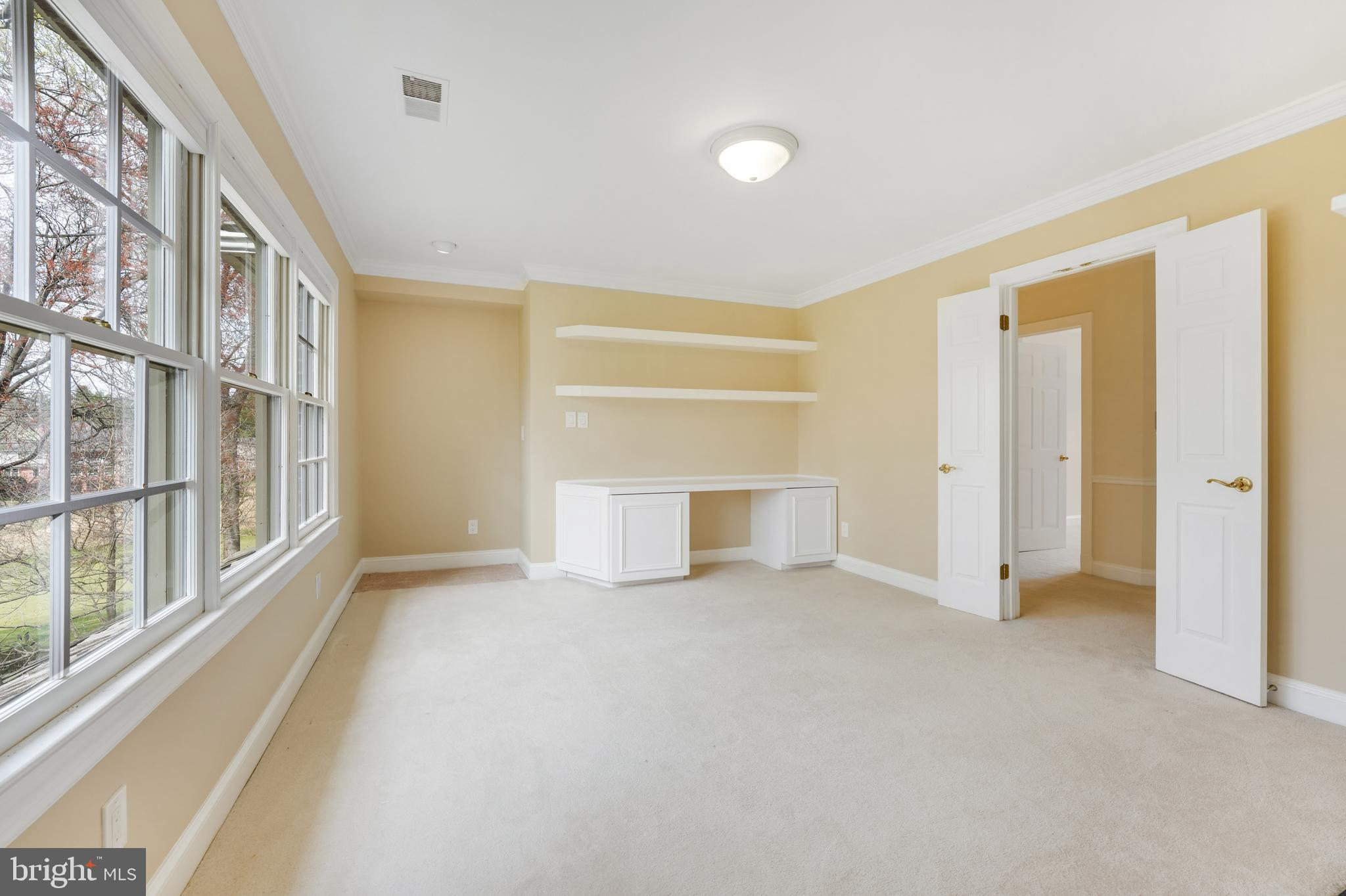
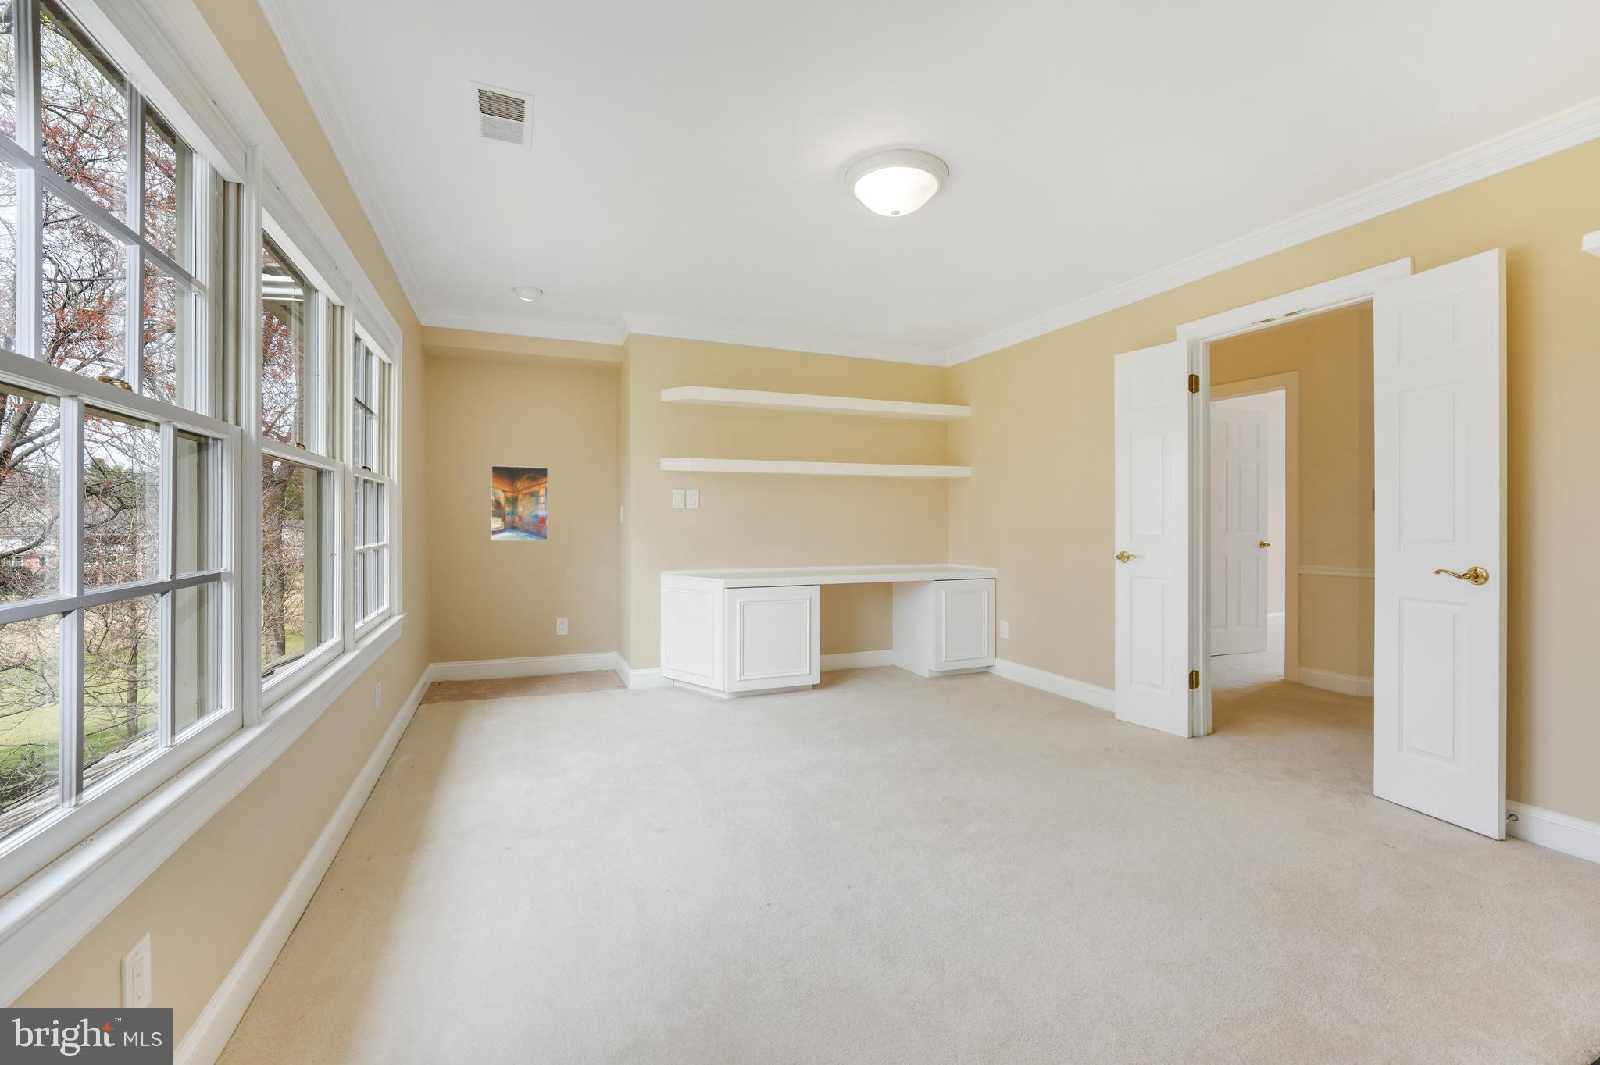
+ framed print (519, 503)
